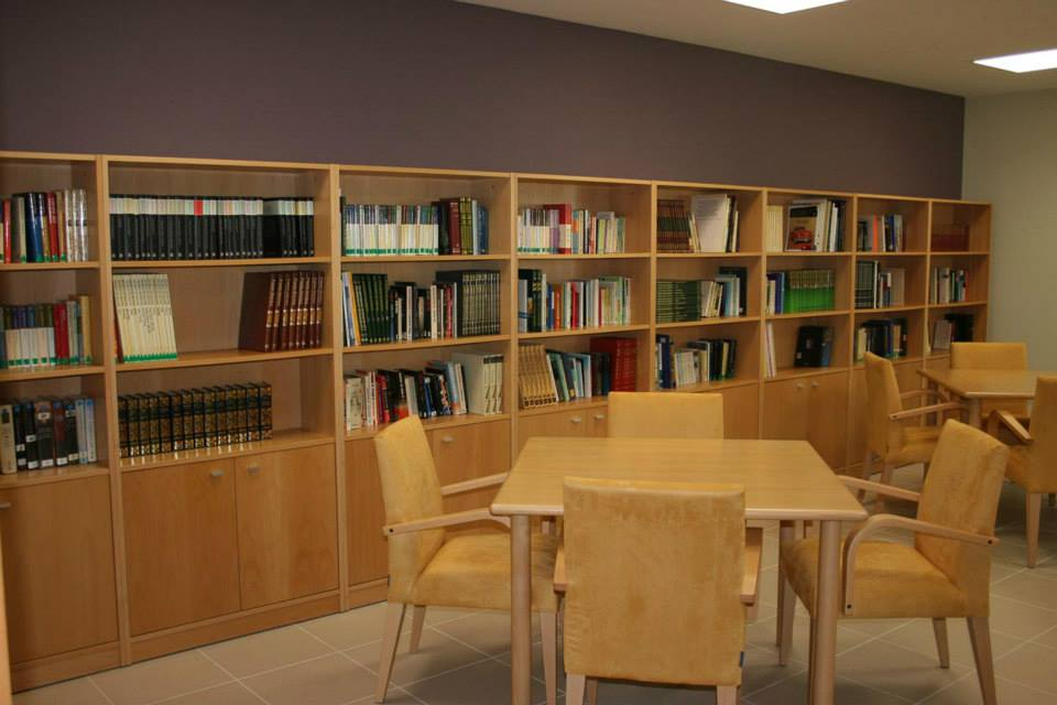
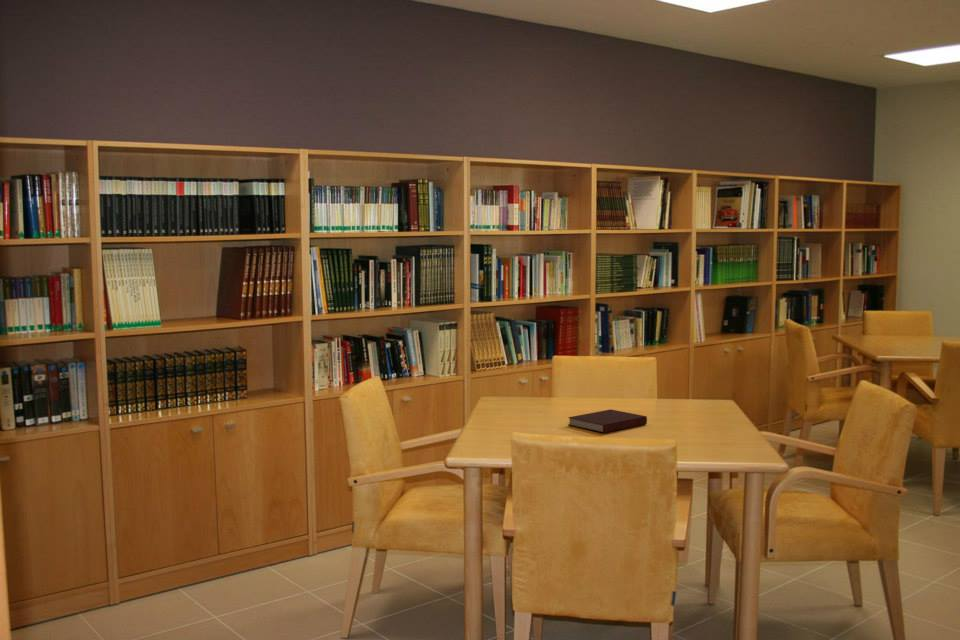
+ notebook (607, 420)
